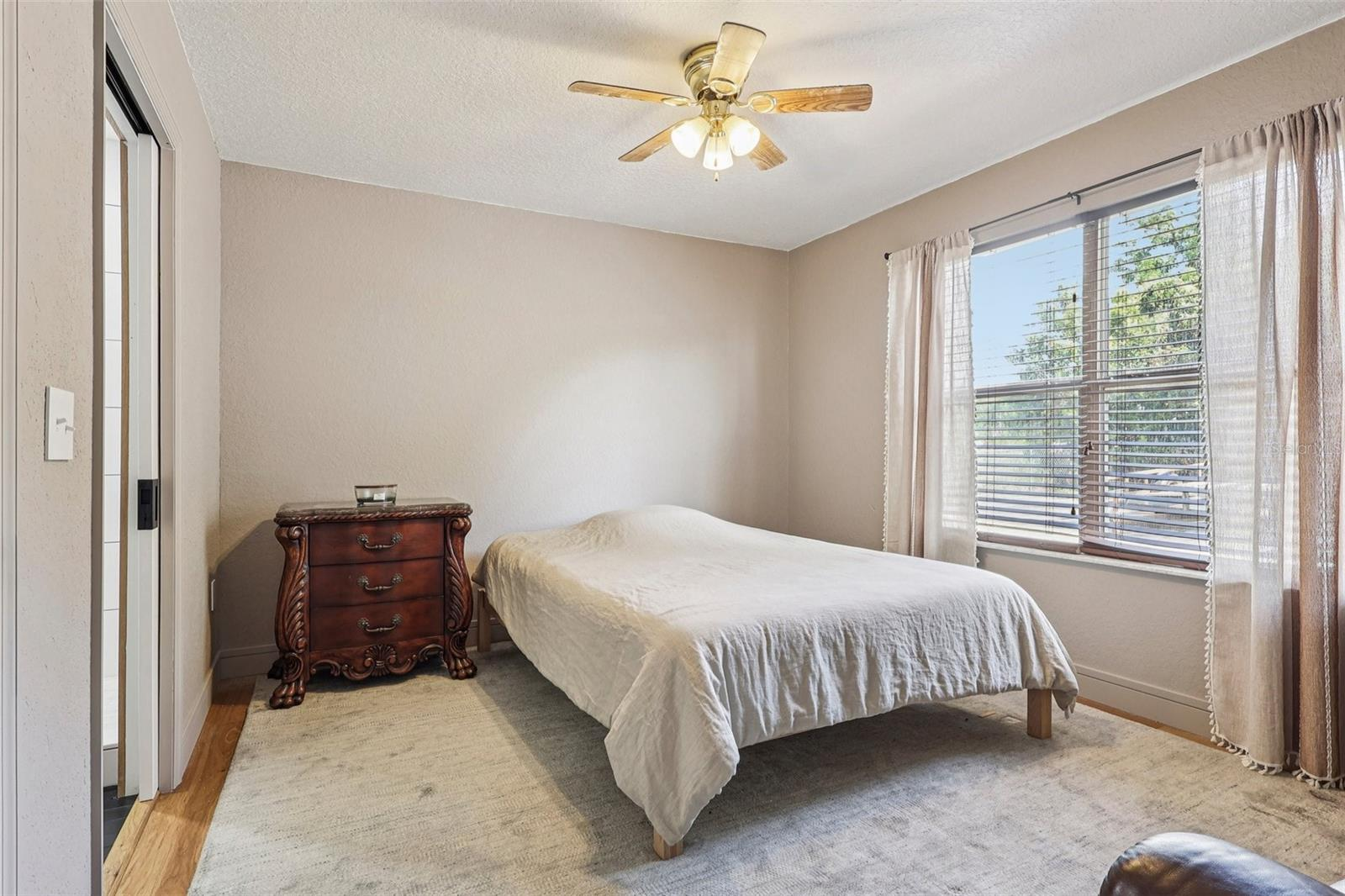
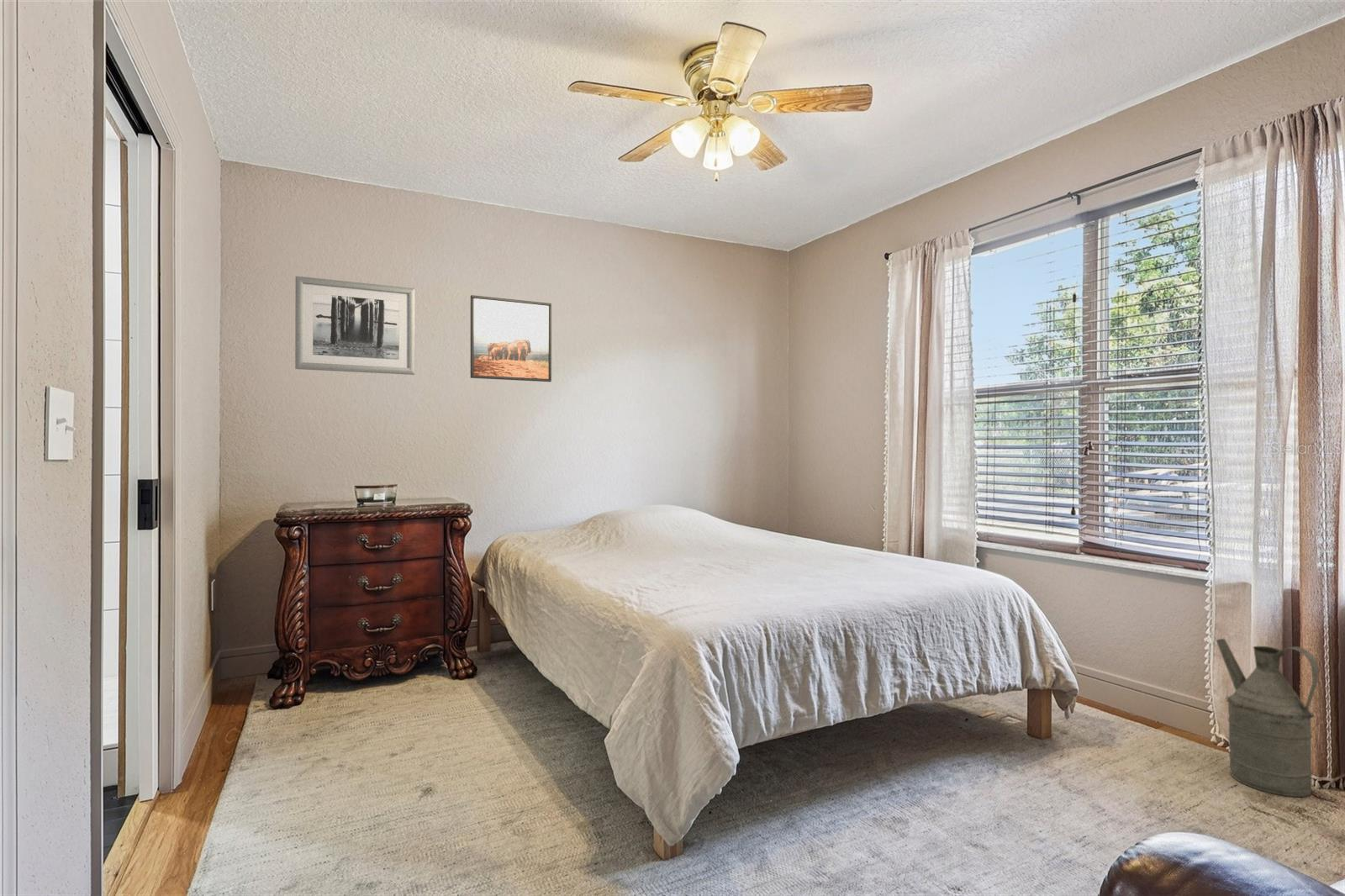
+ watering can (1263, 709)
+ wall art (356, 327)
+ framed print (511, 340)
